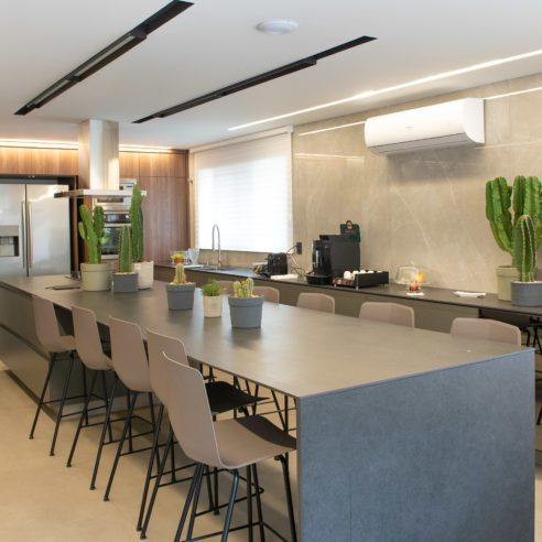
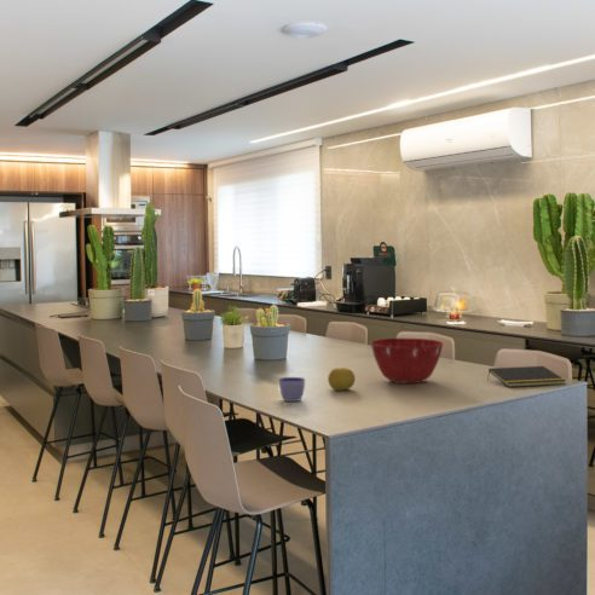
+ cup (289, 388)
+ notepad (526, 376)
+ mixing bowl (406, 360)
+ fruit (341, 379)
